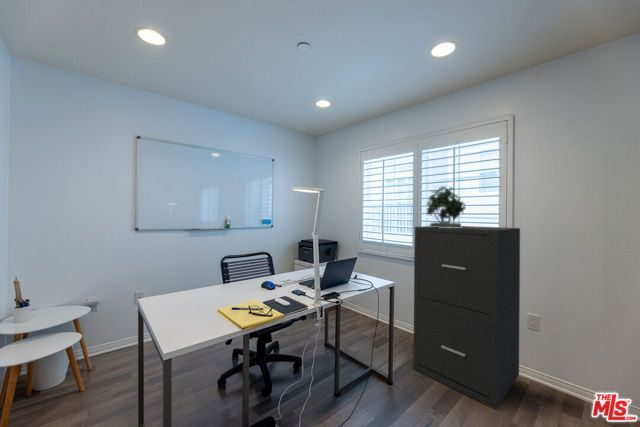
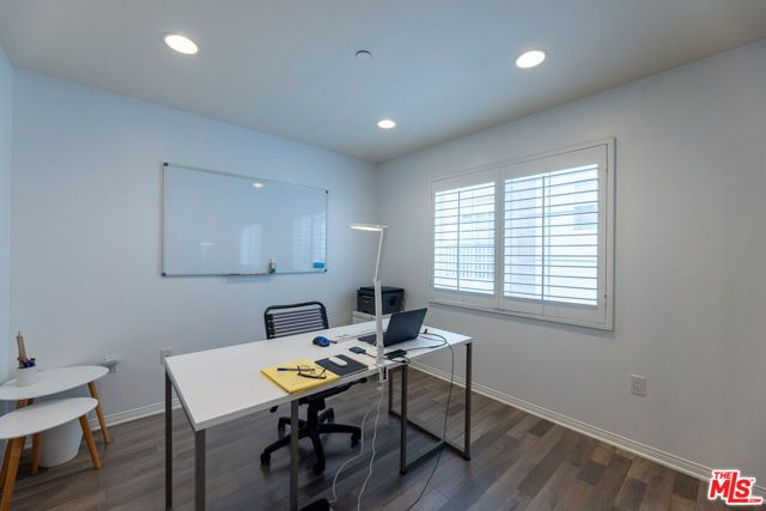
- filing cabinet (465, 299)
- potted plant (445, 205)
